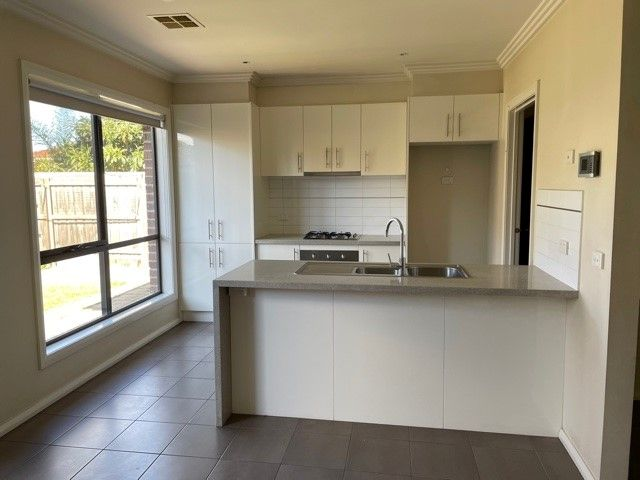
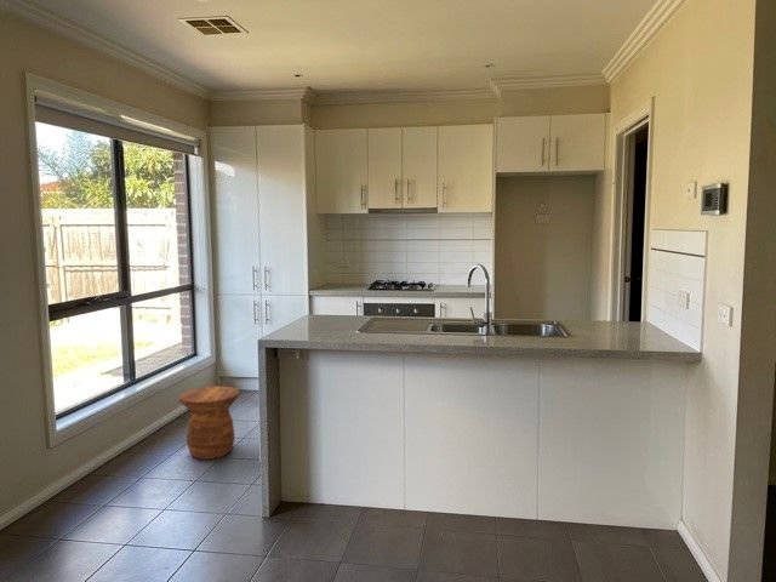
+ side table (210, 423)
